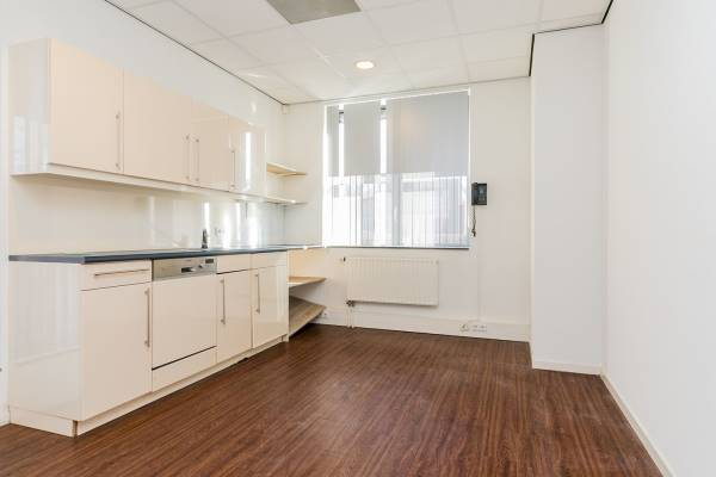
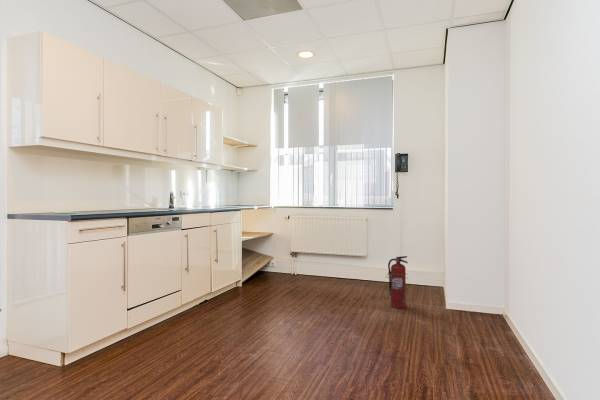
+ fire extinguisher (397, 280)
